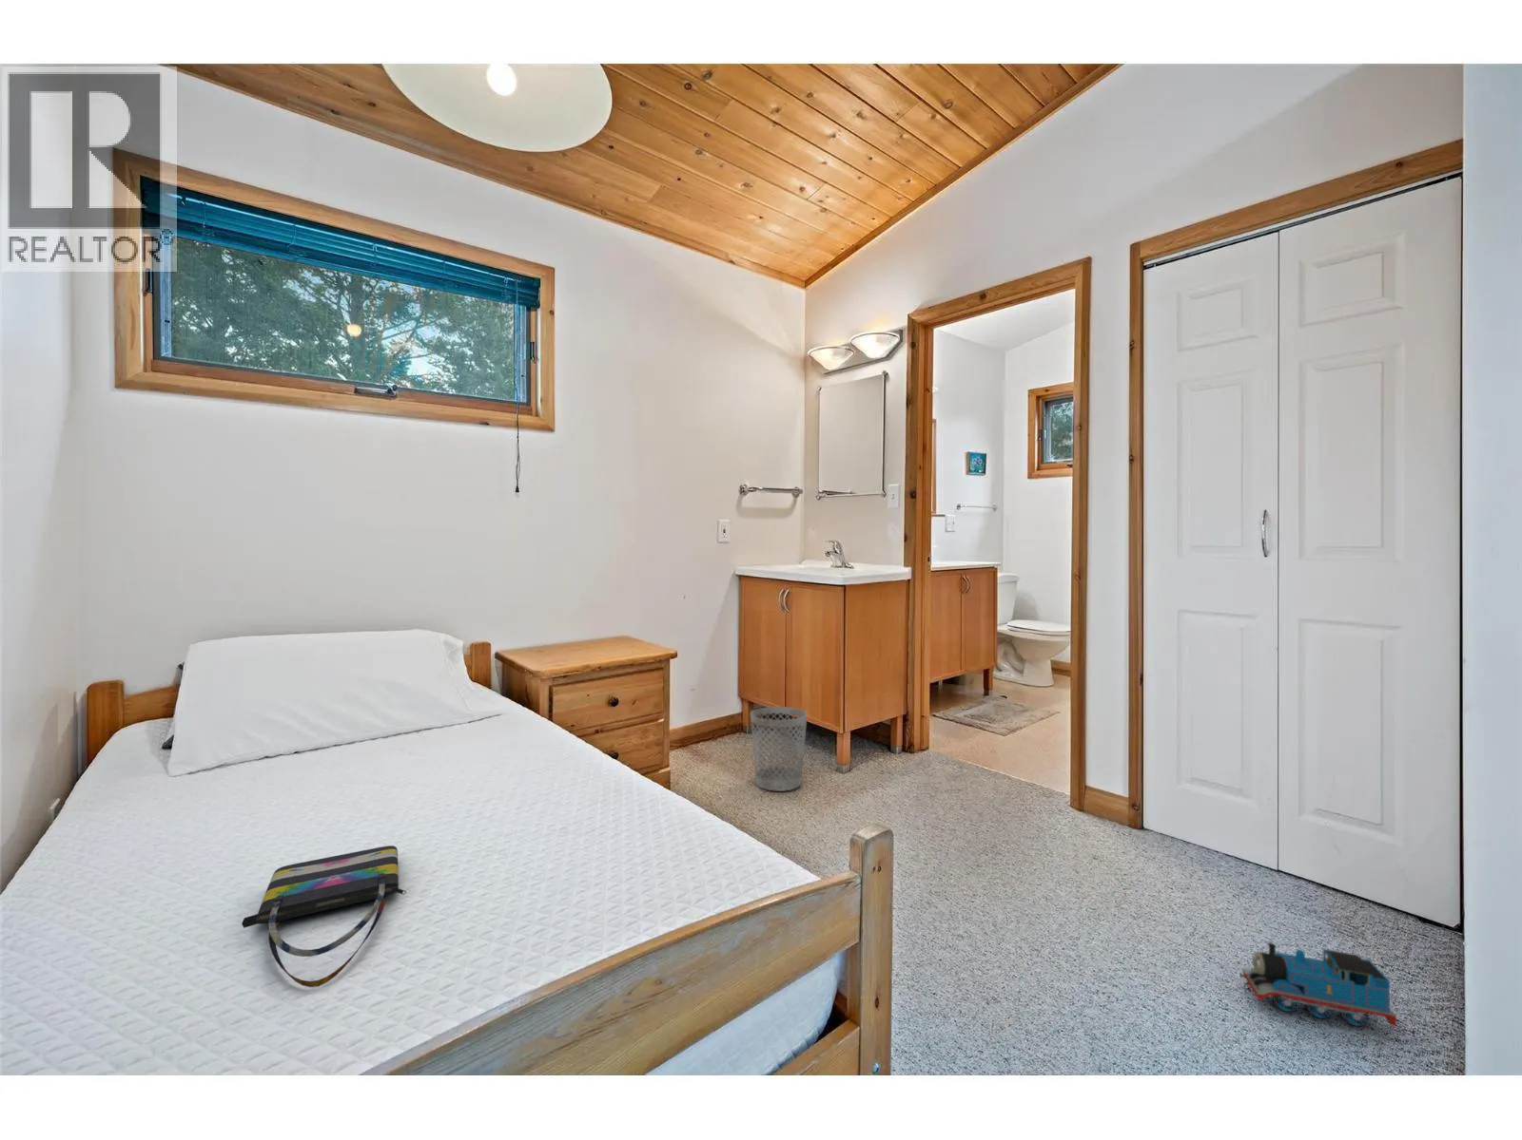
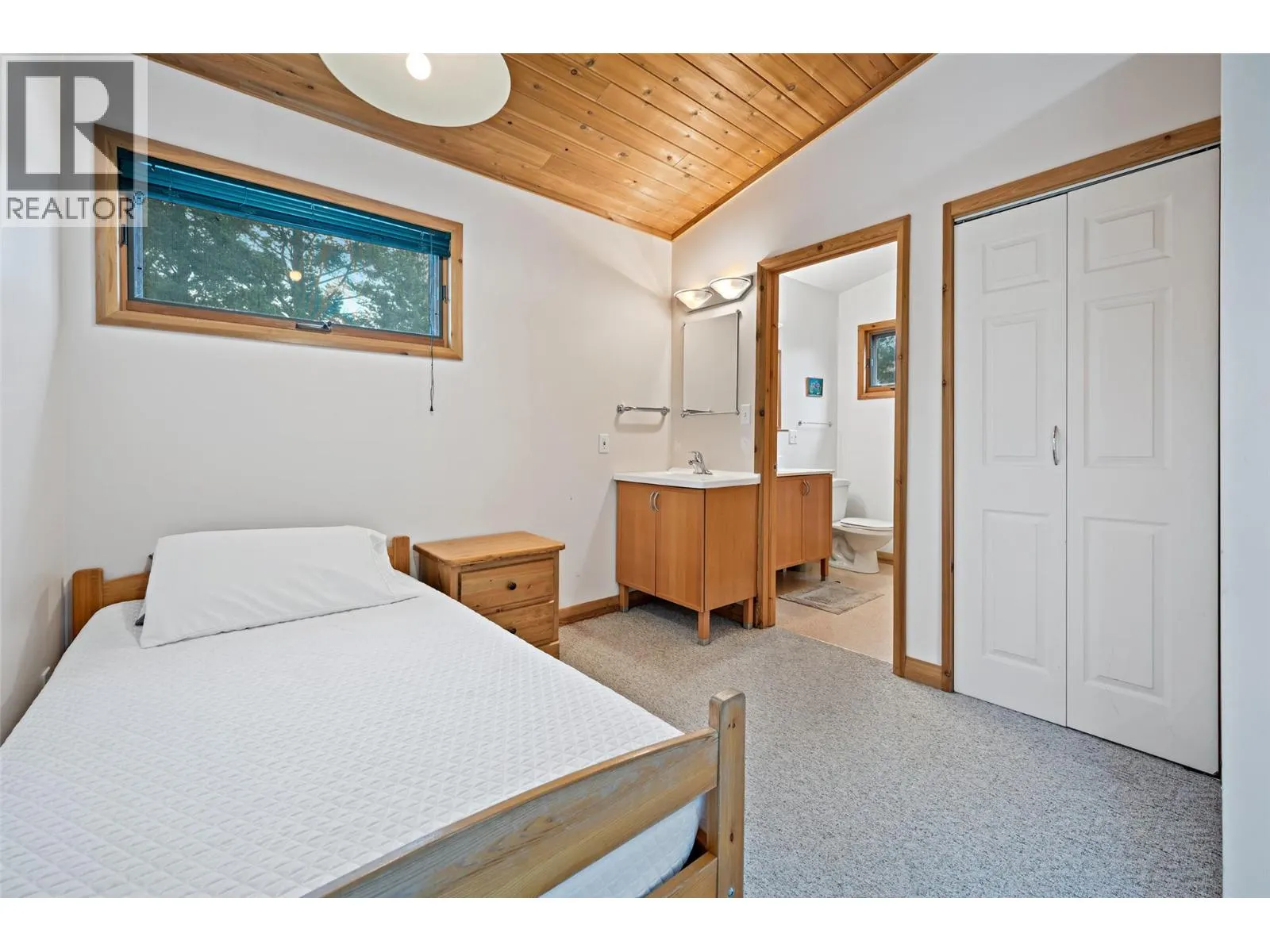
- wastebasket (778, 747)
- tote bag (327, 904)
- toy train (1311, 981)
